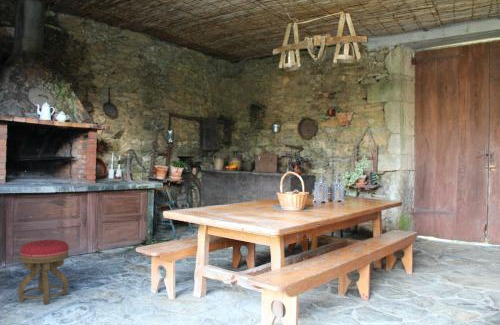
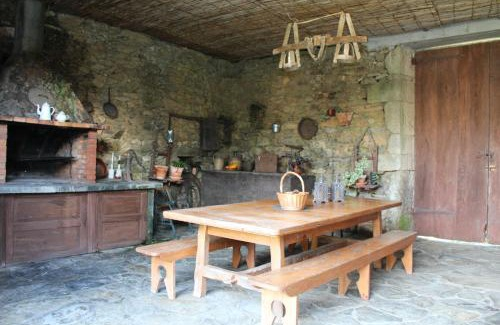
- stool (44, 270)
